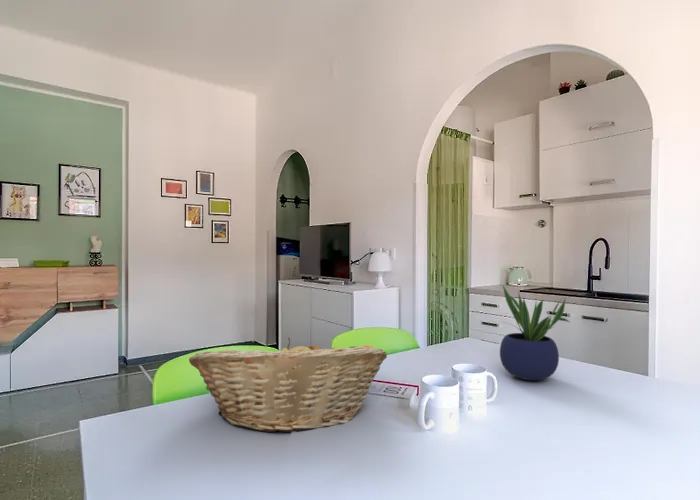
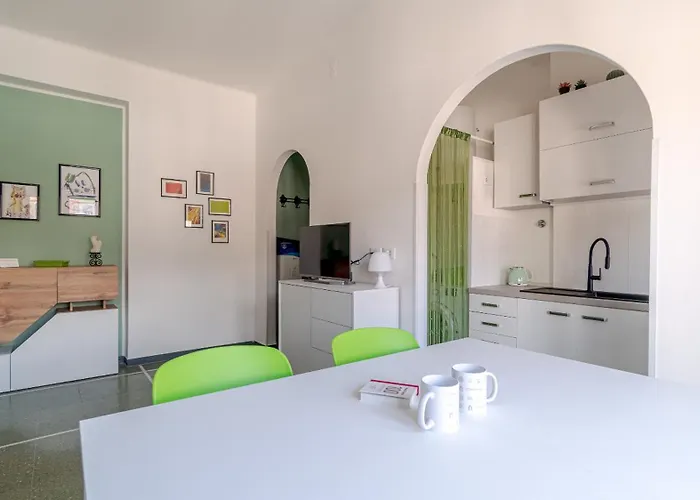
- fruit basket (290, 373)
- potted plant (530, 331)
